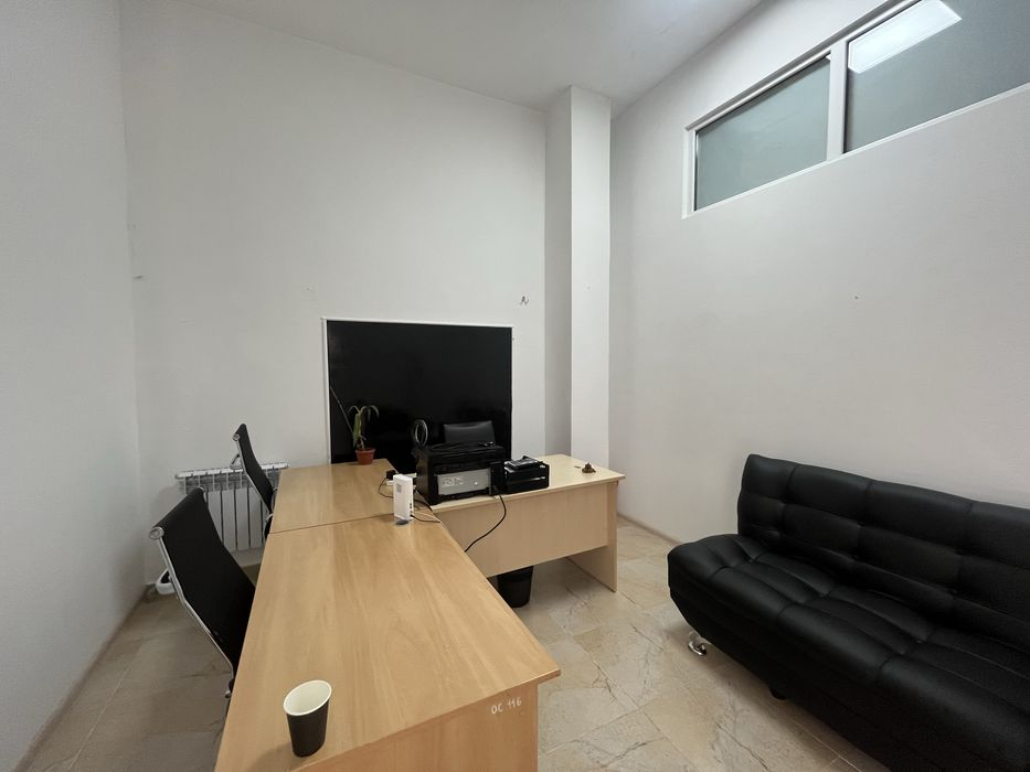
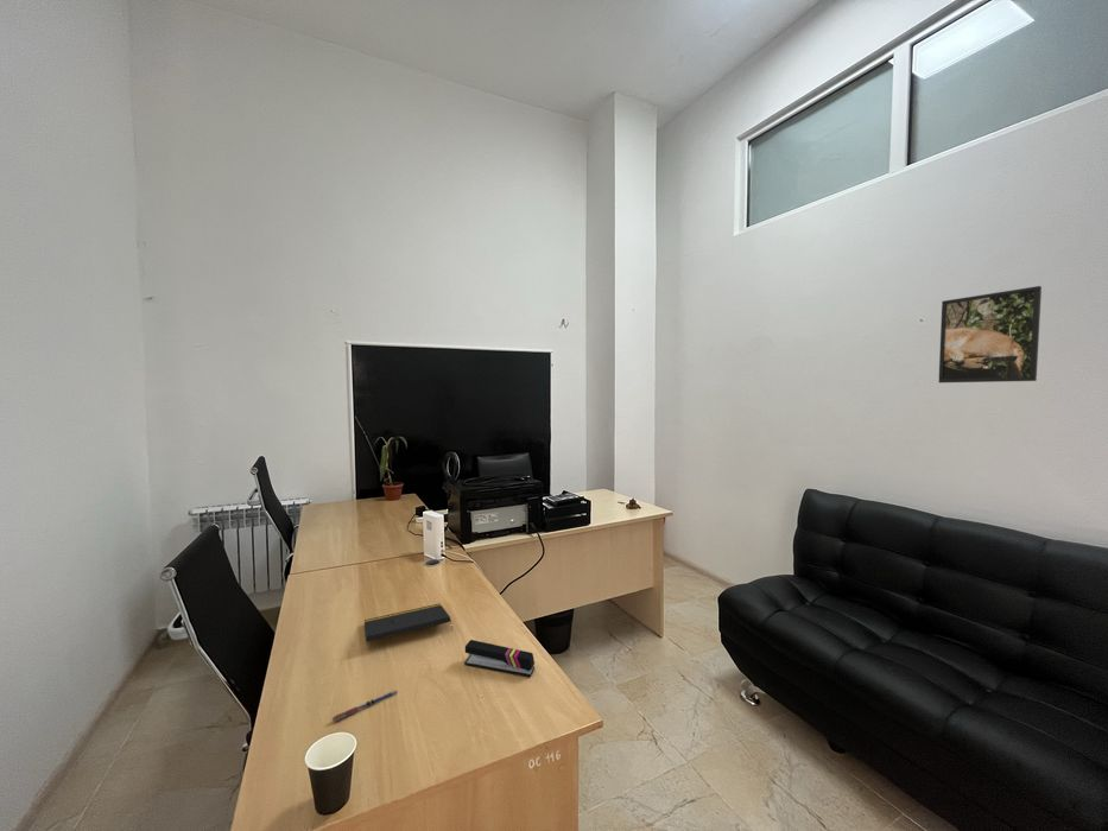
+ stapler (499, 656)
+ notepad (406, 621)
+ pen (366, 704)
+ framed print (986, 337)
